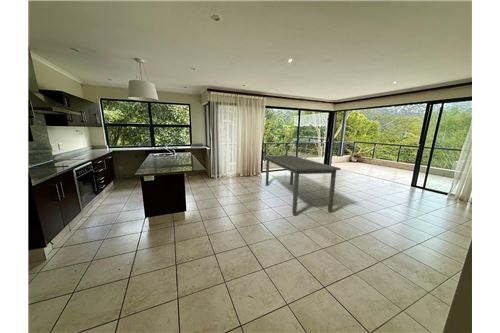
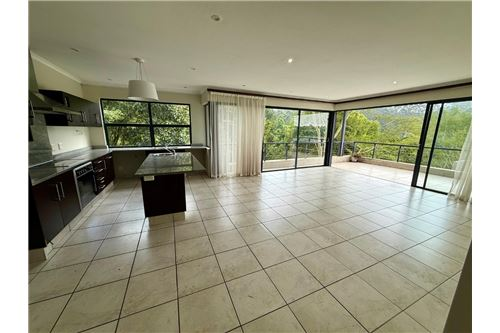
- dining table (294, 178)
